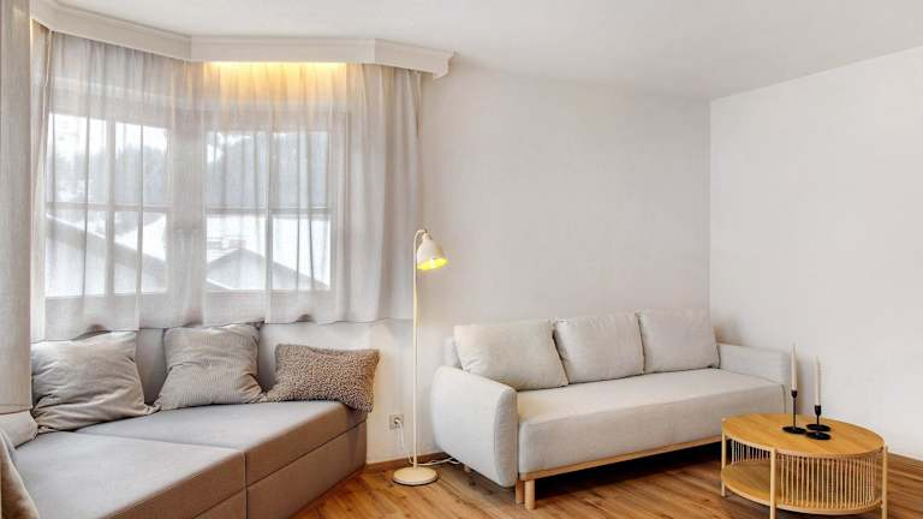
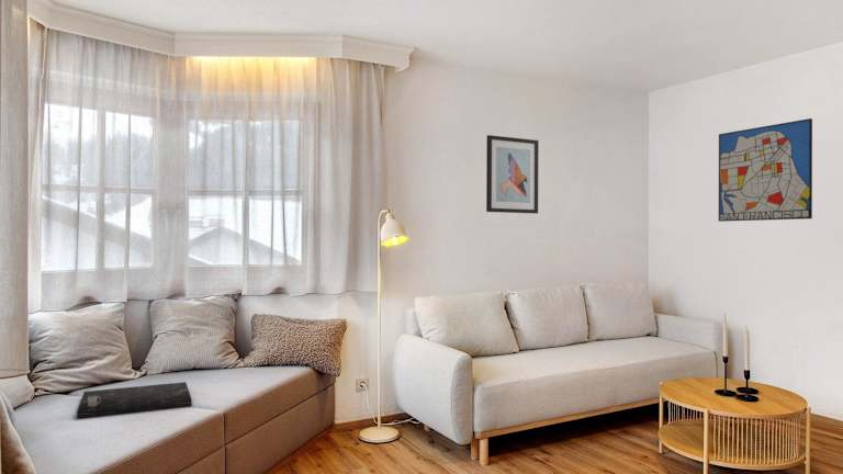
+ wall art (762, 173)
+ wall art (513, 174)
+ tray (136, 394)
